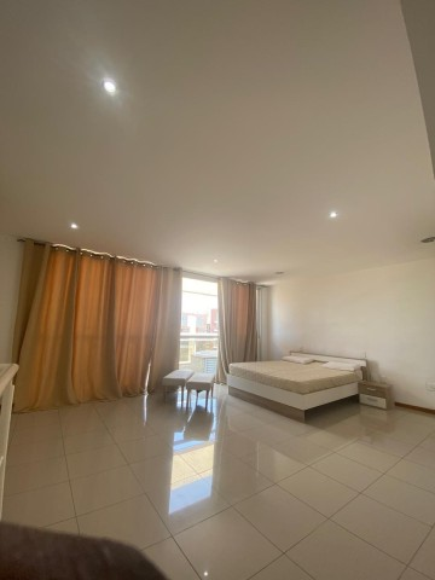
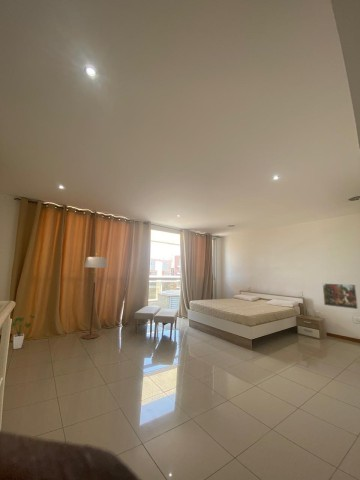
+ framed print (339, 295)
+ floor lamp (93, 293)
+ house plant (21, 330)
